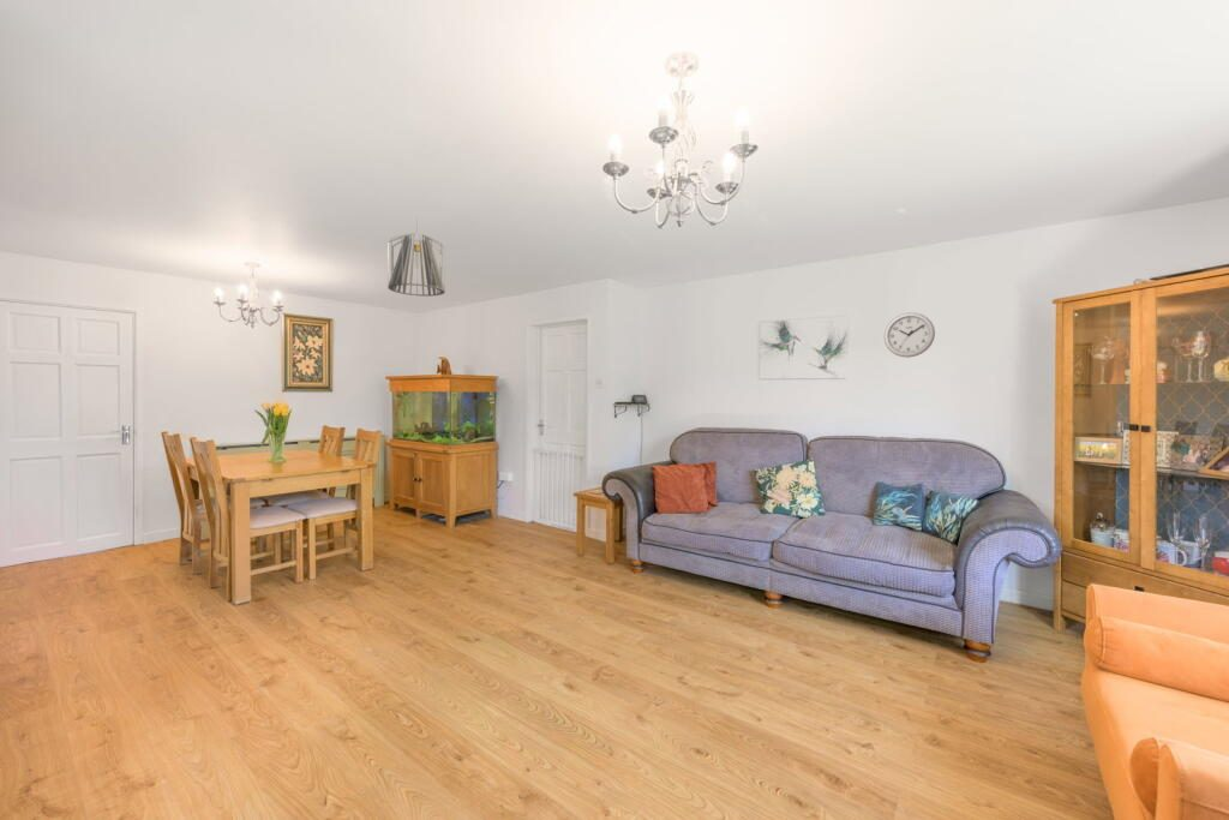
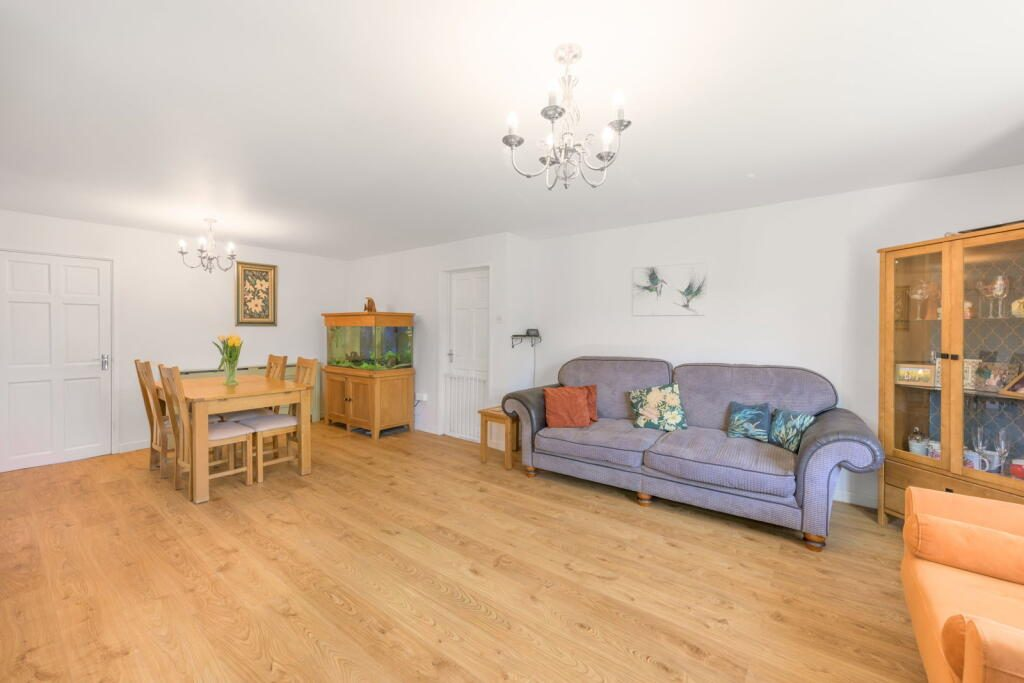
- wall clock (909, 334)
- pendant light (416, 253)
